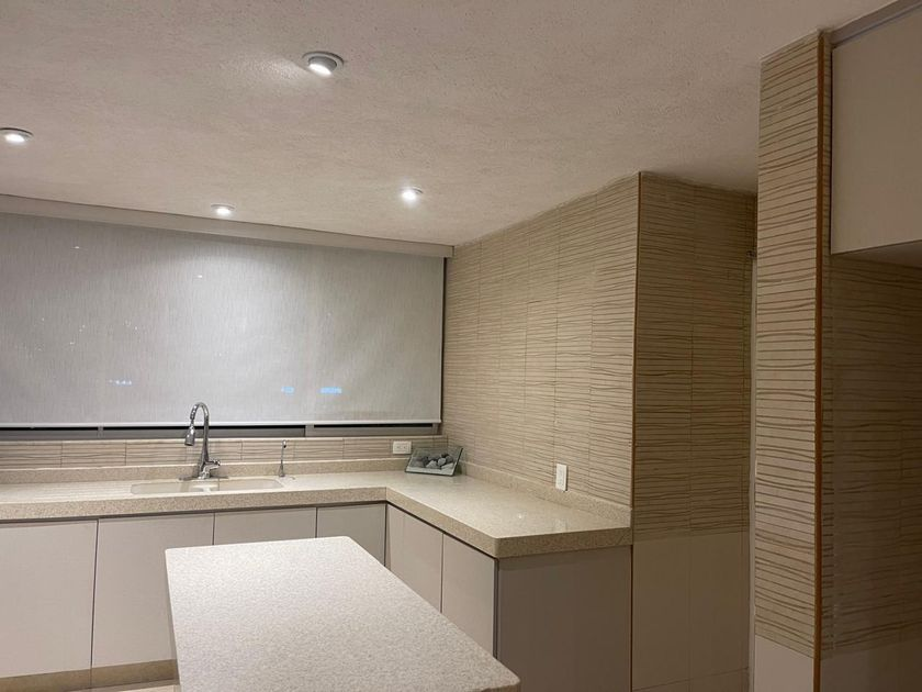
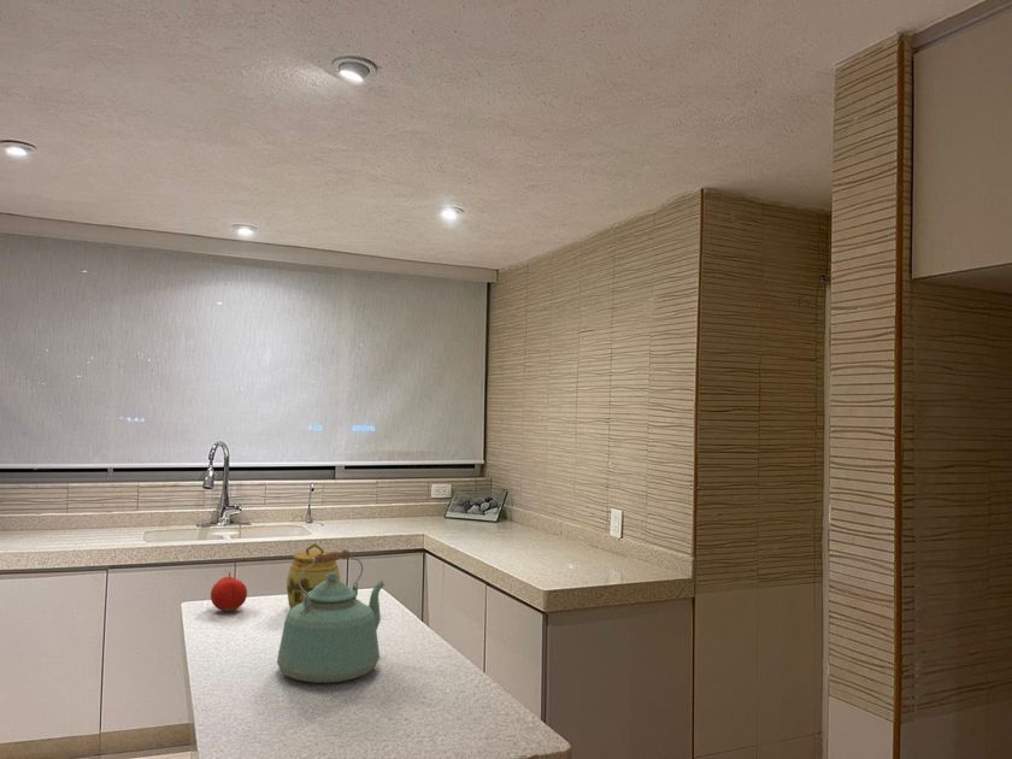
+ kettle (339, 608)
+ jar (313, 576)
+ fruit (229, 590)
